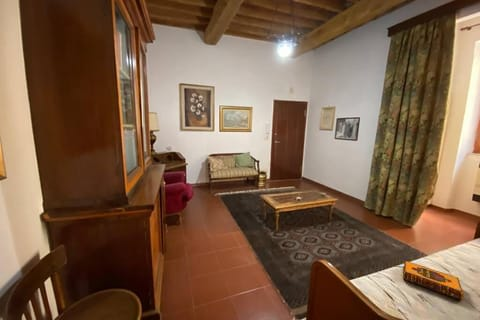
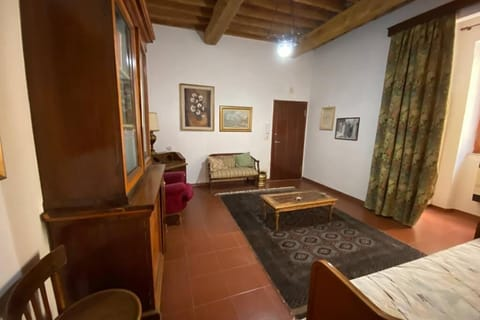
- hardback book (429, 278)
